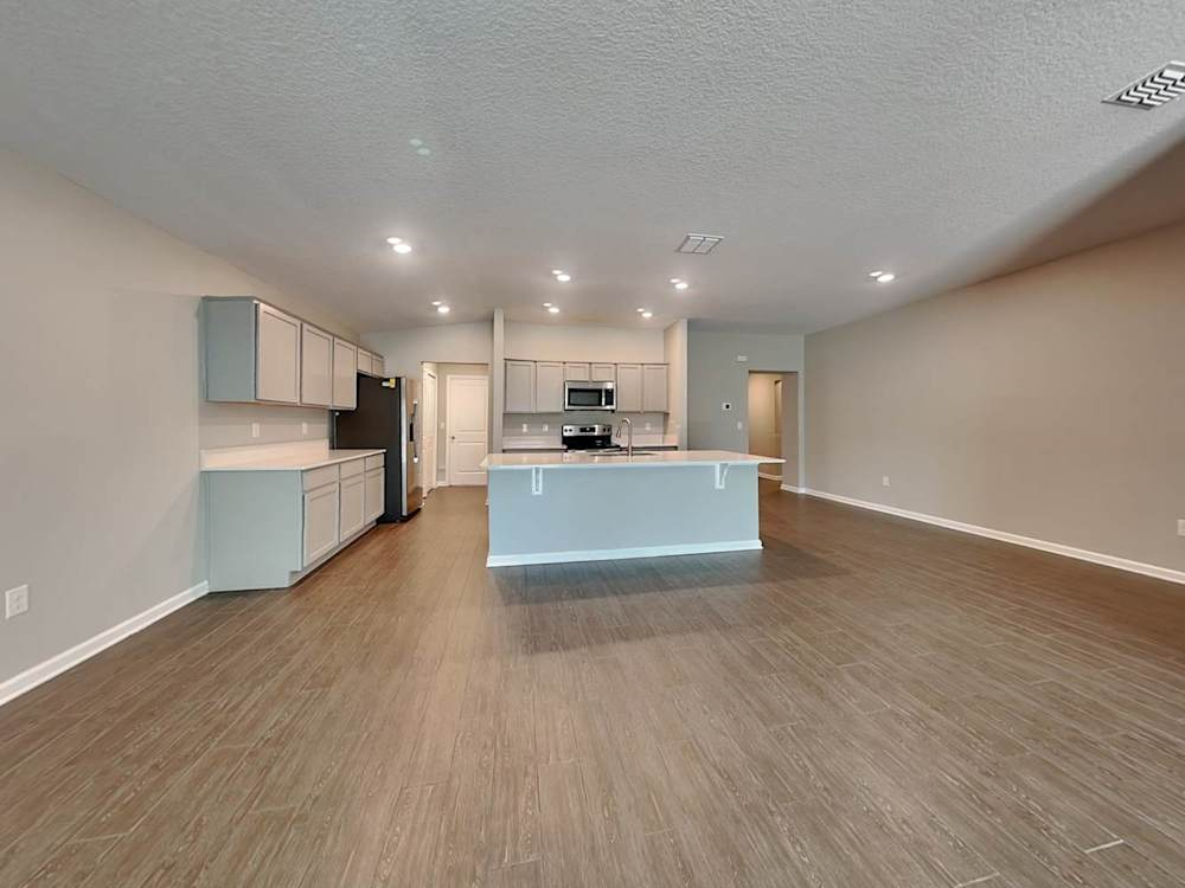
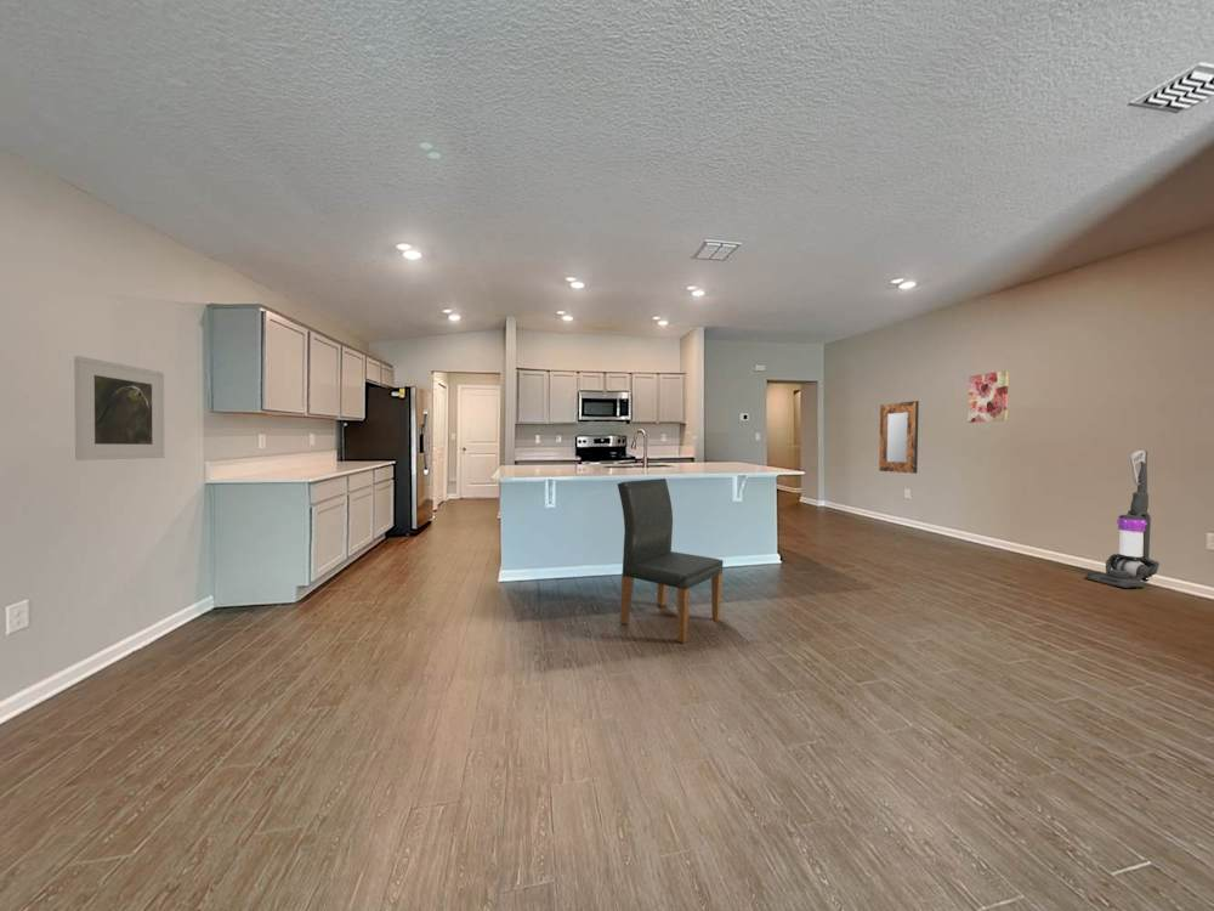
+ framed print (124, 412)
+ home mirror (897, 437)
+ vacuum cleaner (1128, 516)
+ dining chair (670, 551)
+ wall art (987, 397)
